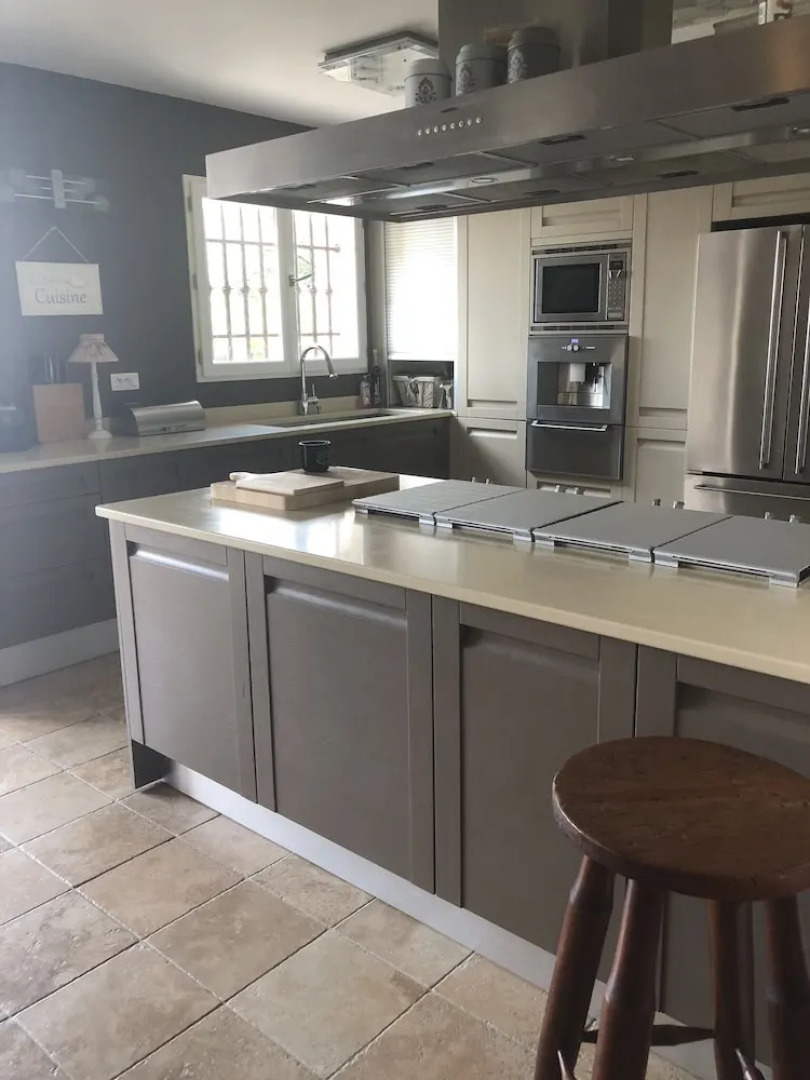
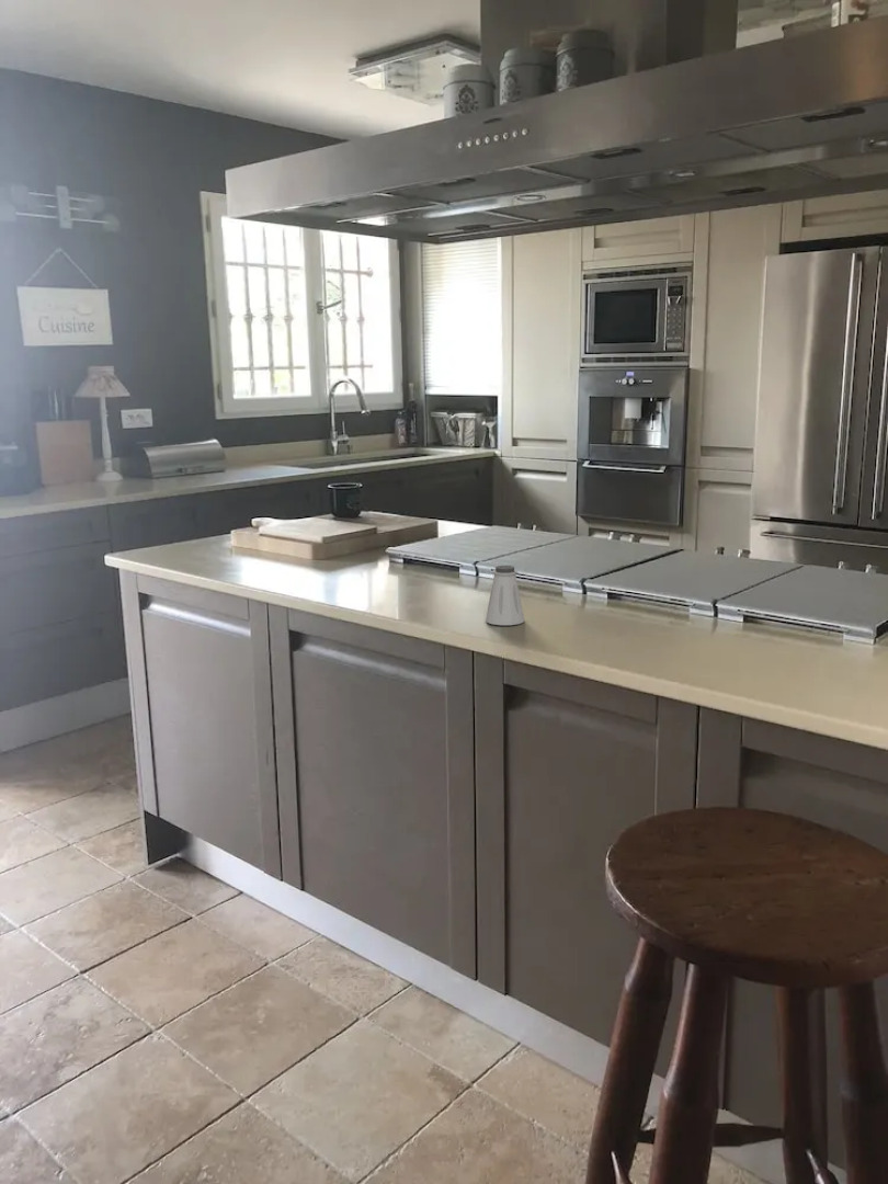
+ saltshaker (504, 593)
